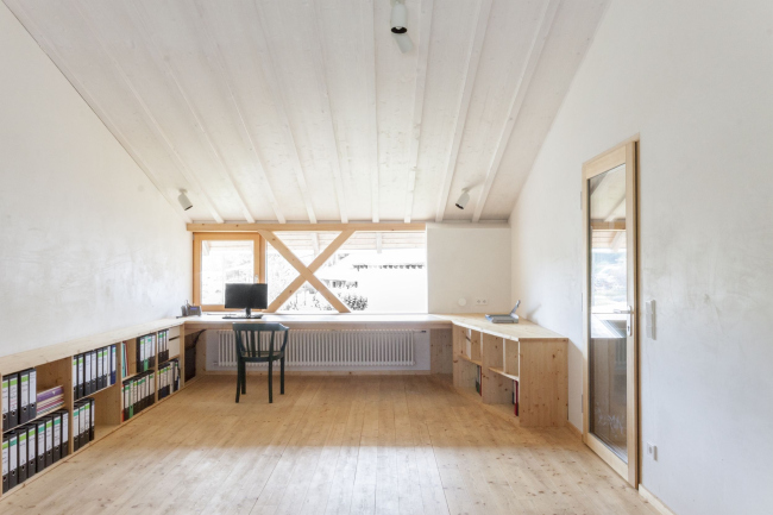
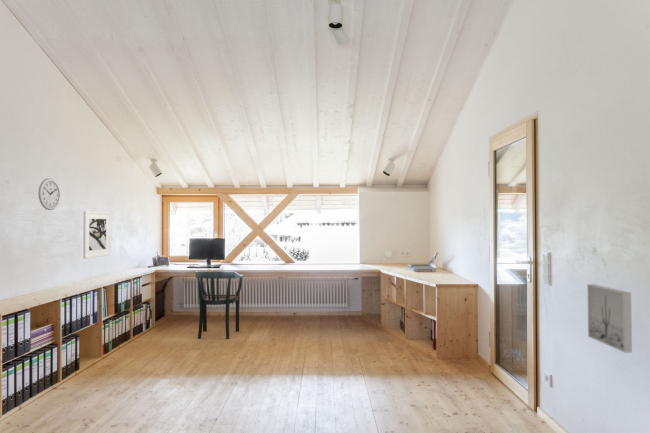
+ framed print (97, 234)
+ wall art (608, 316)
+ wall clock (50, 194)
